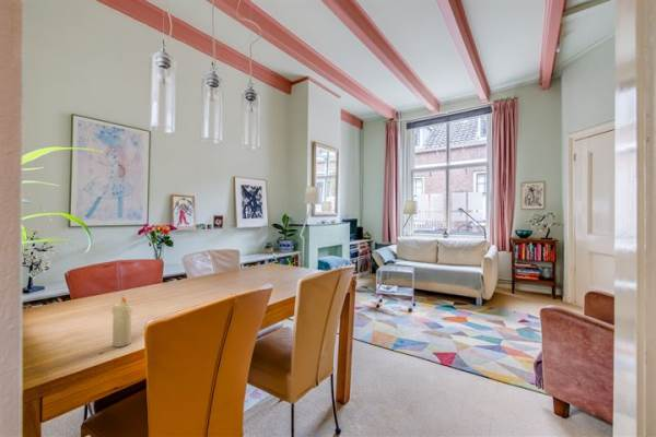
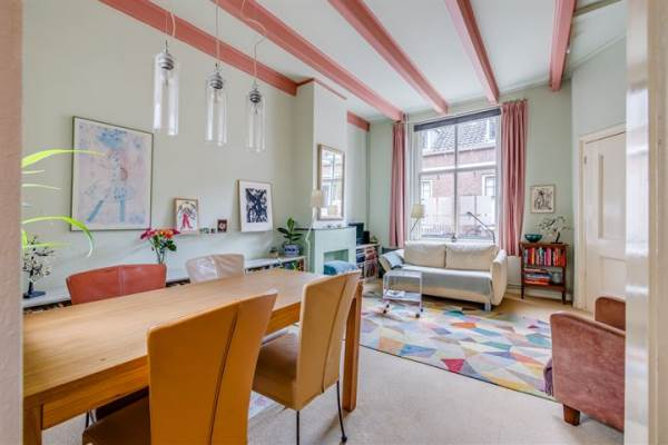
- candle (121, 319)
